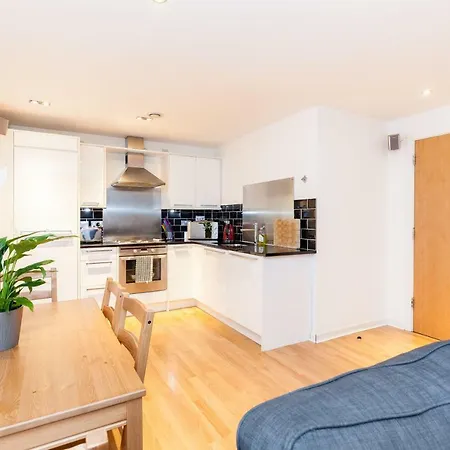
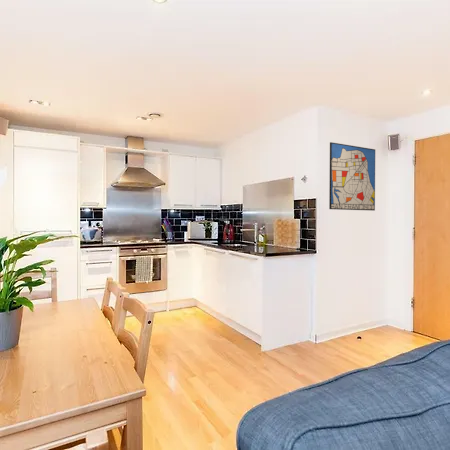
+ wall art (353, 178)
